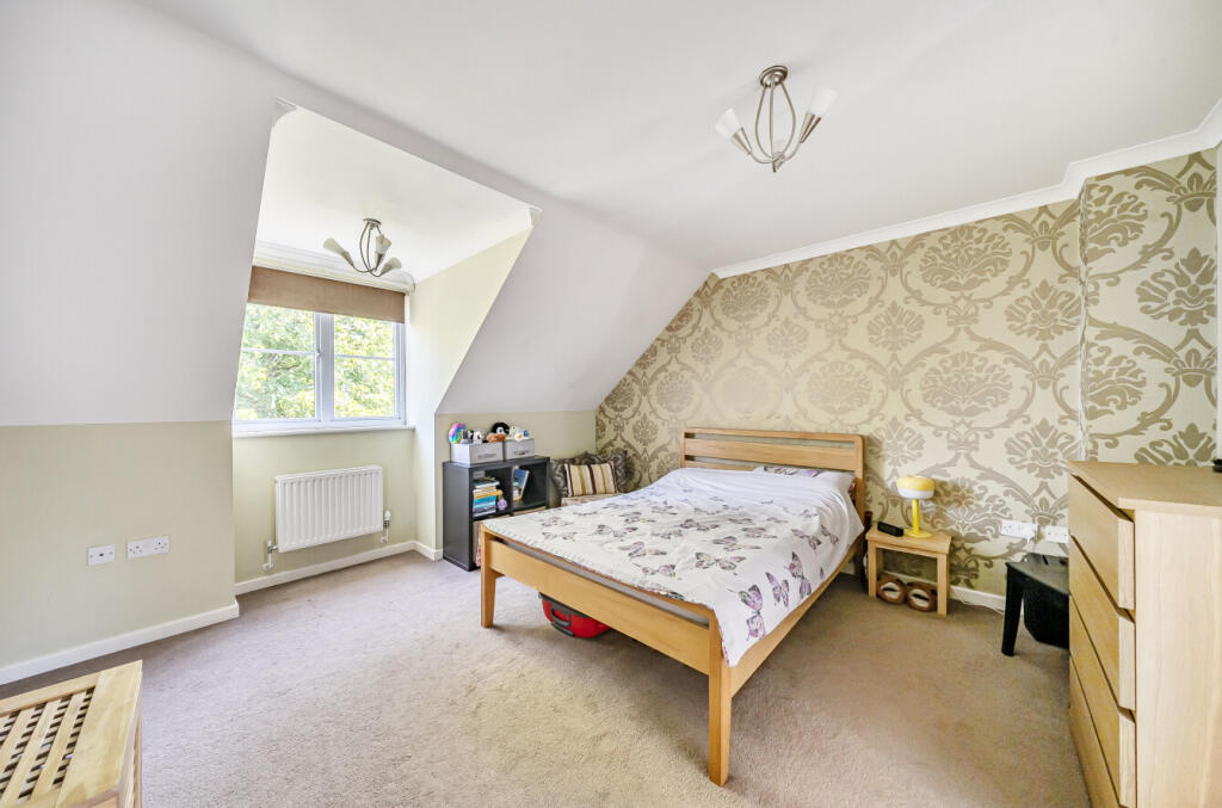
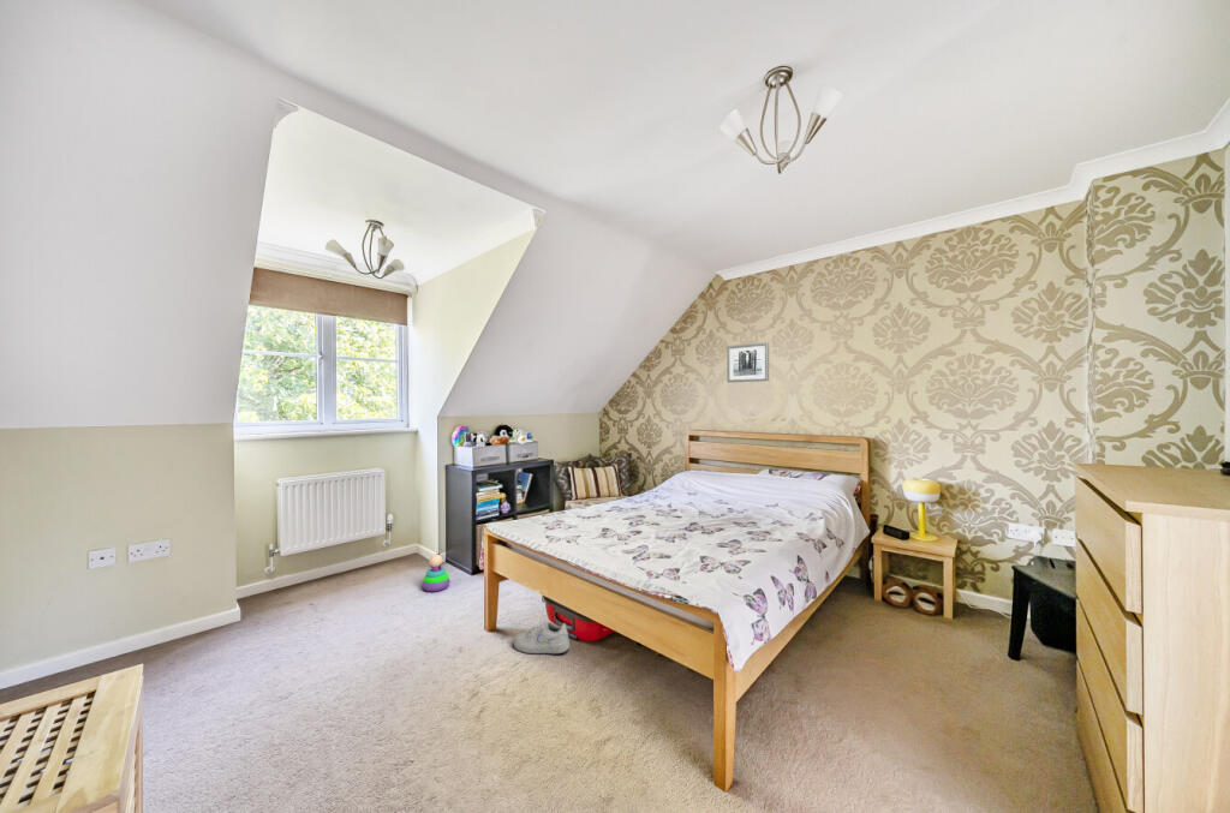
+ stacking toy (436, 570)
+ shoe (541, 634)
+ wall art (747, 363)
